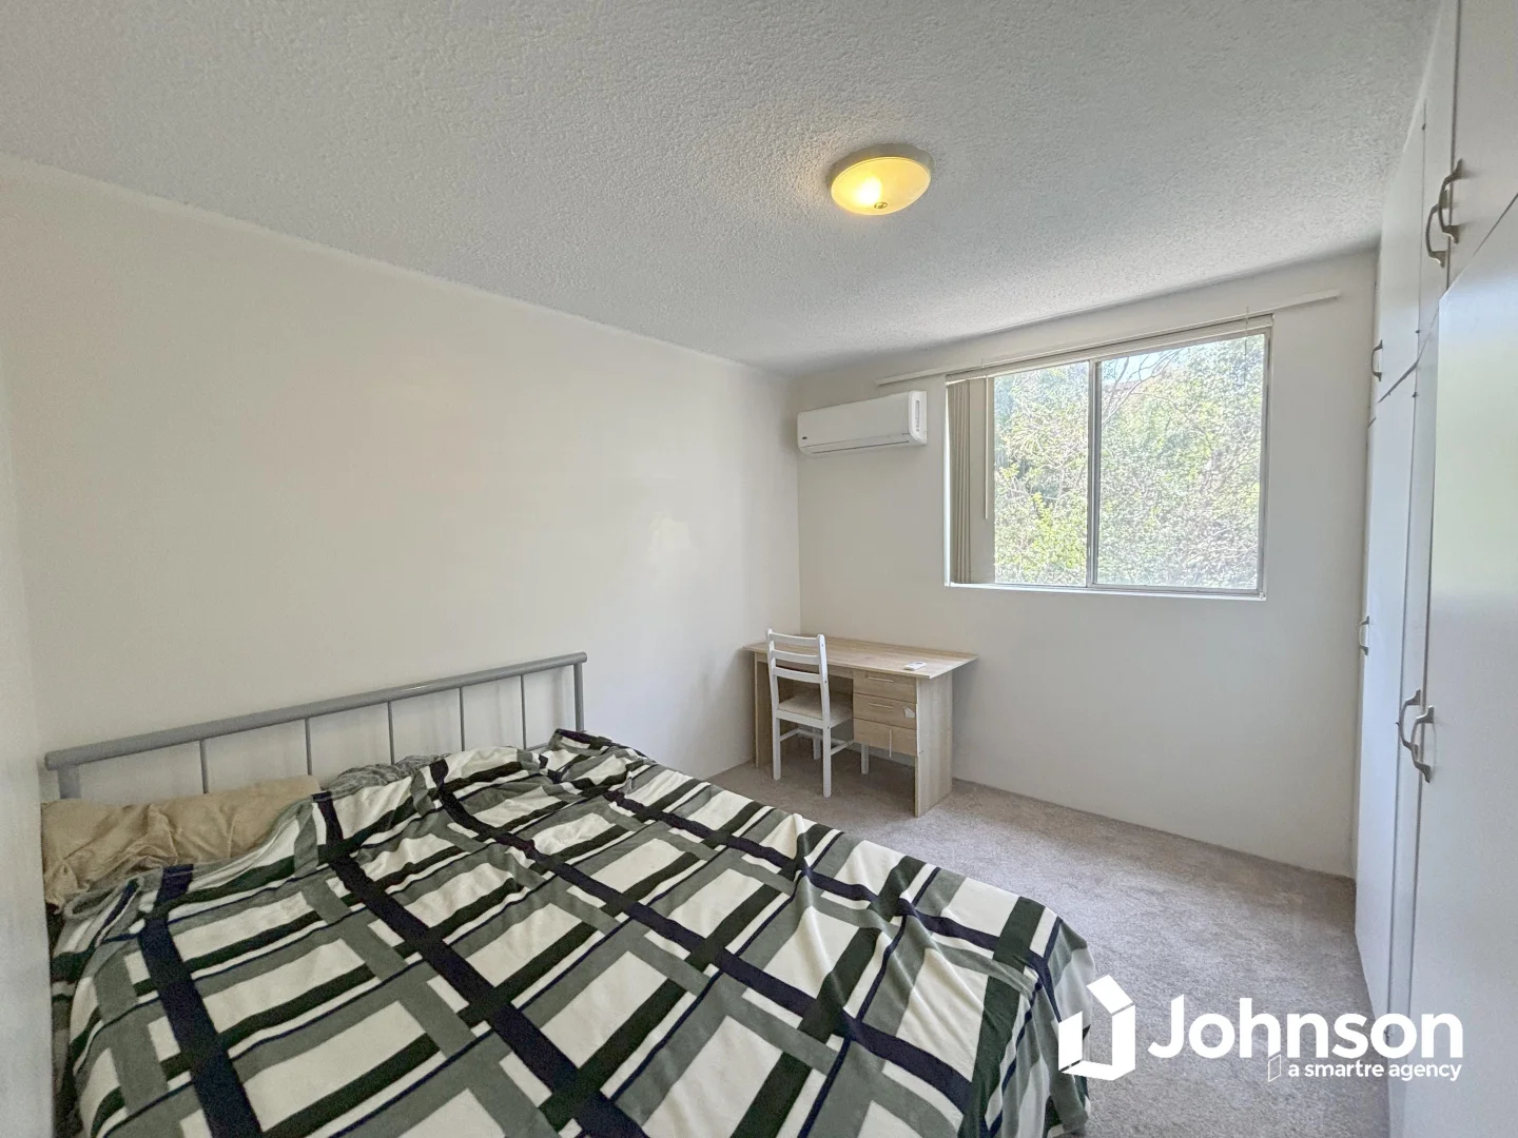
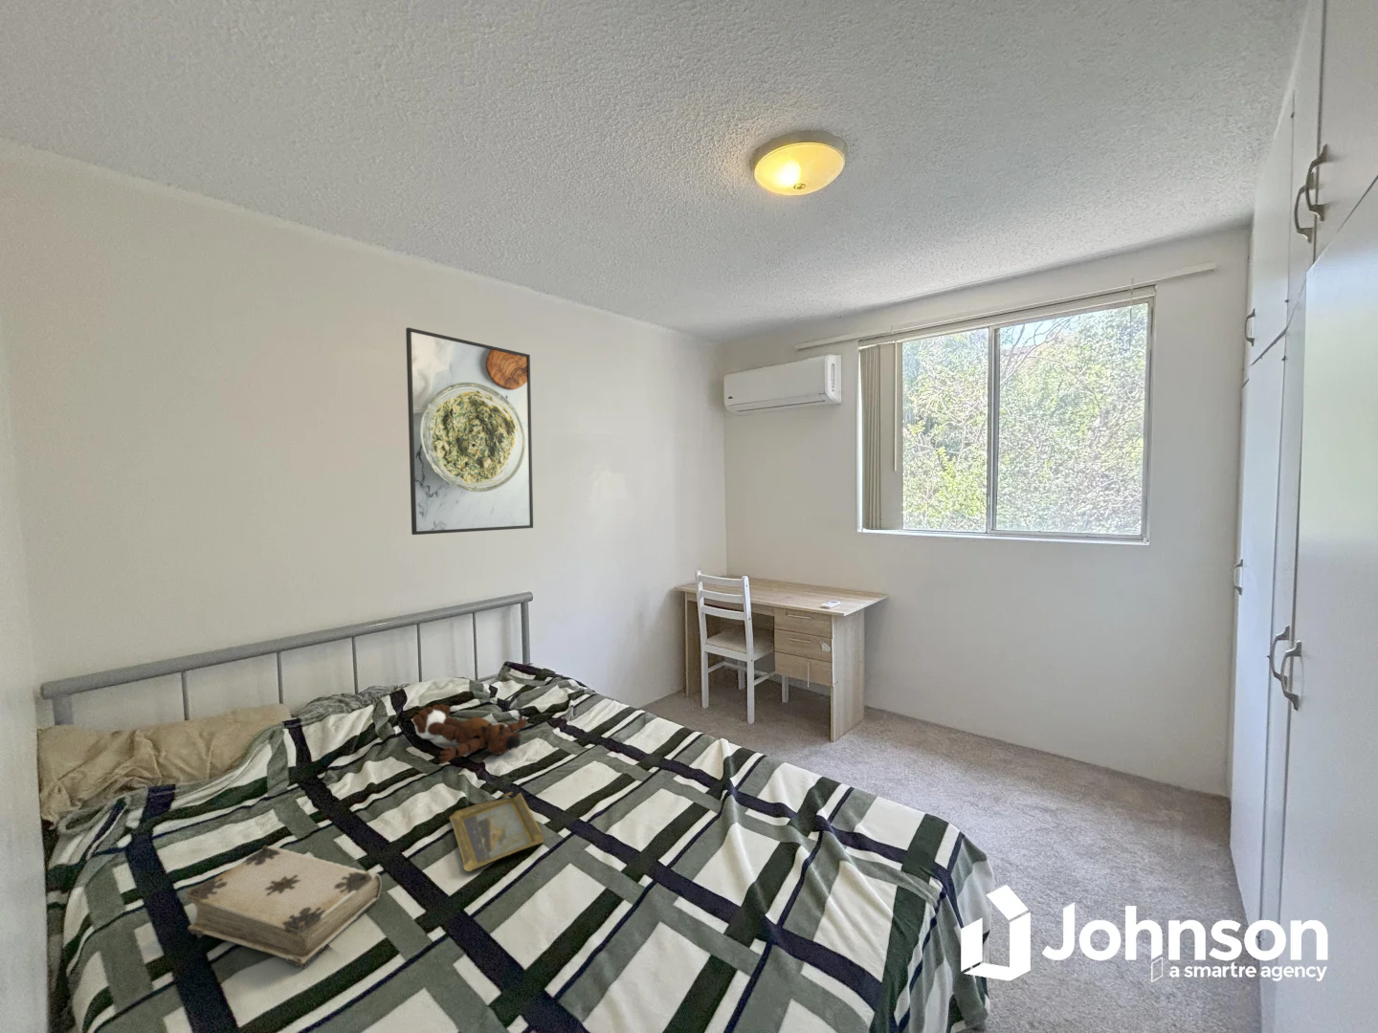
+ bible (288, 896)
+ tray (495, 828)
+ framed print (474, 437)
+ teddy bear (467, 729)
